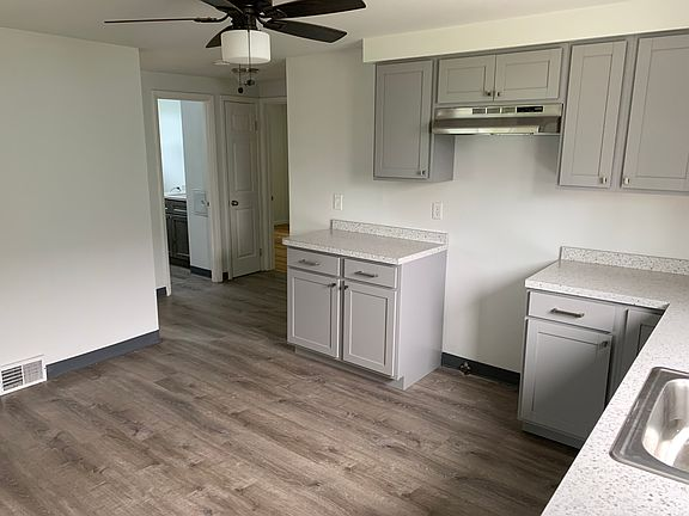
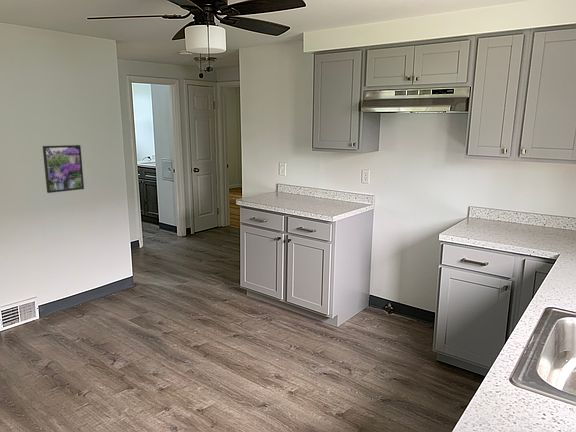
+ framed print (64, 168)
